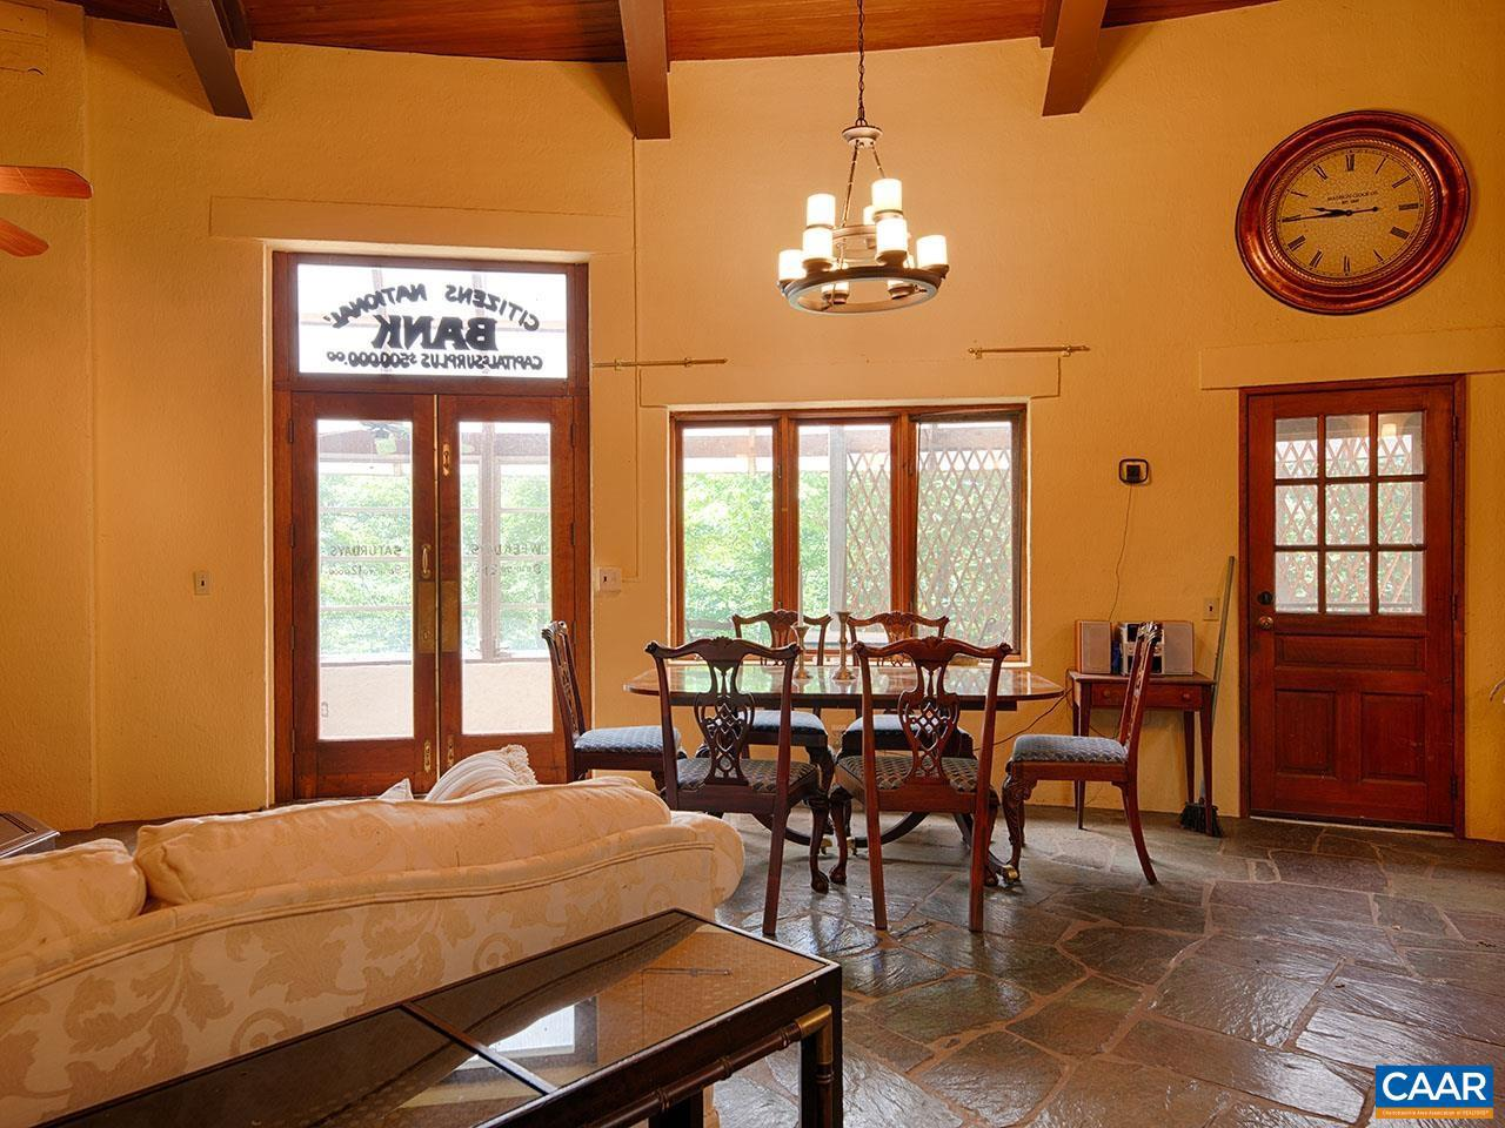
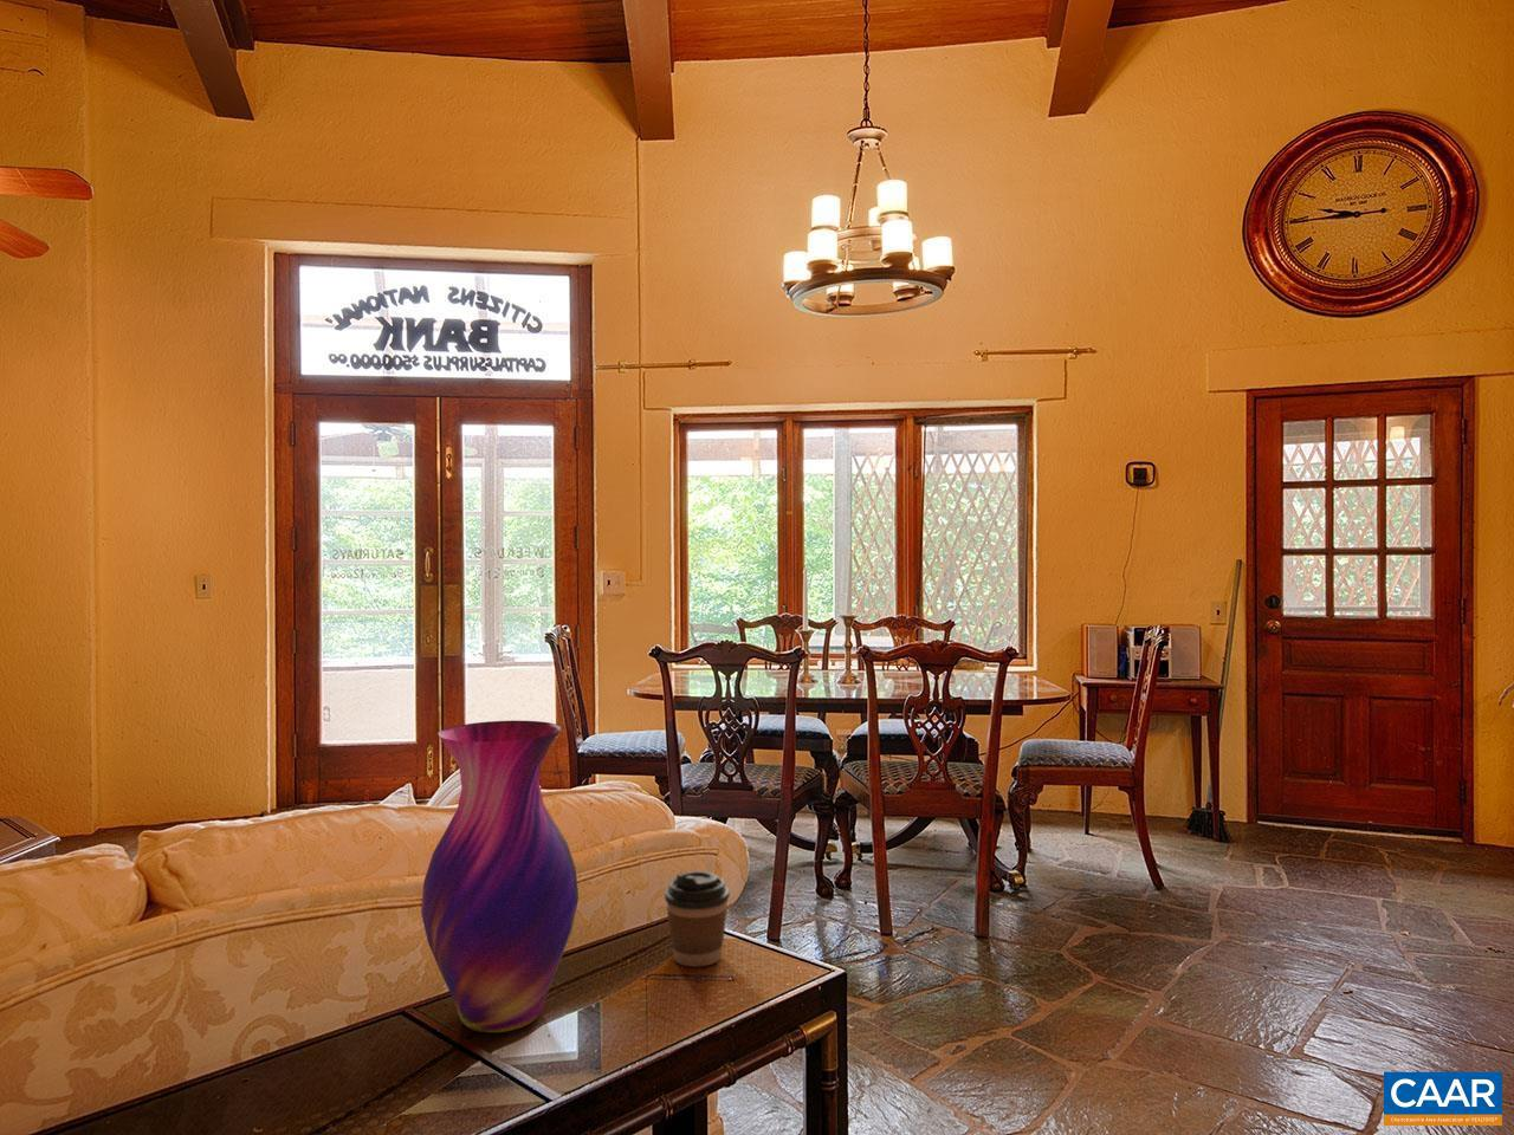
+ coffee cup (696, 914)
+ vase (501, 873)
